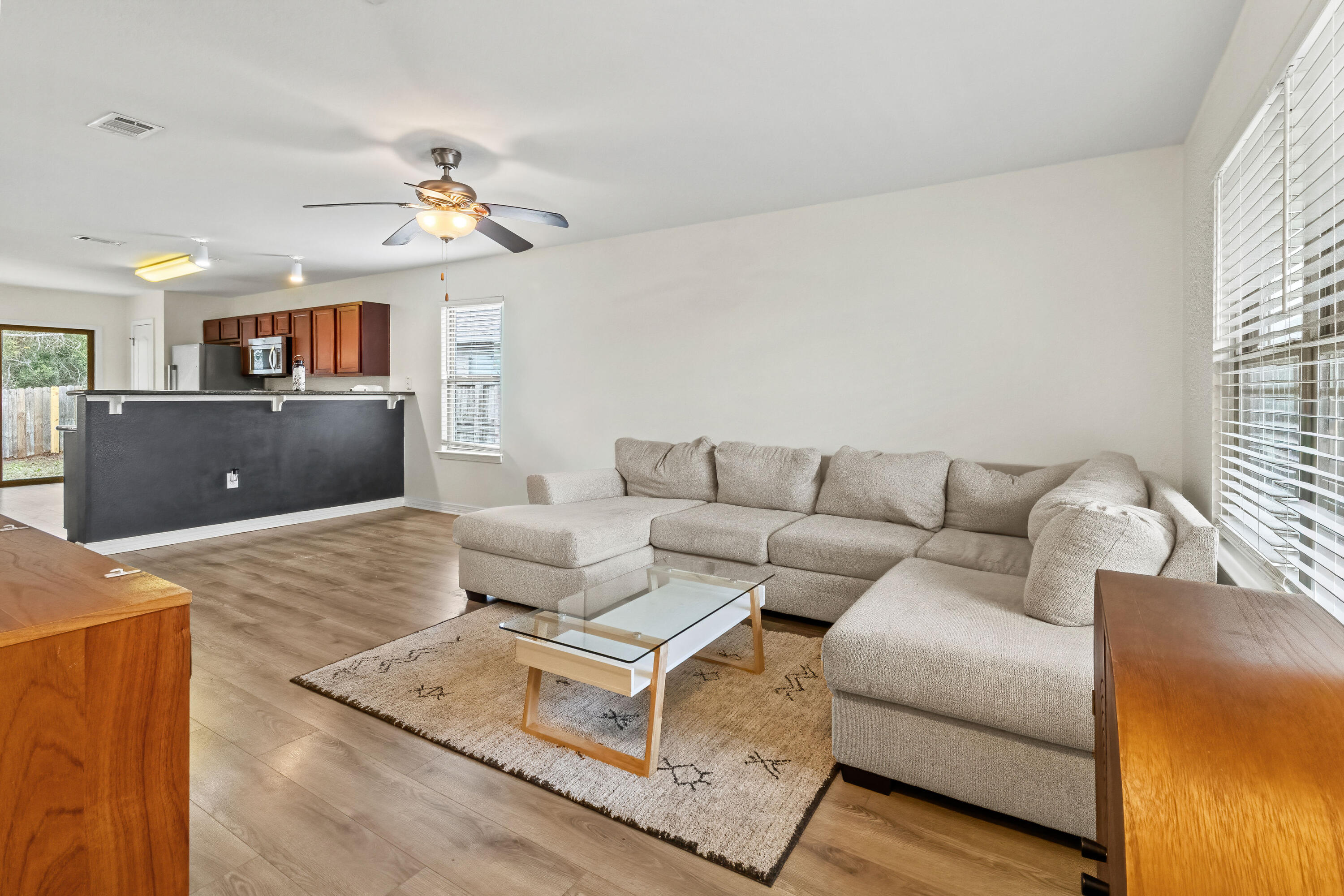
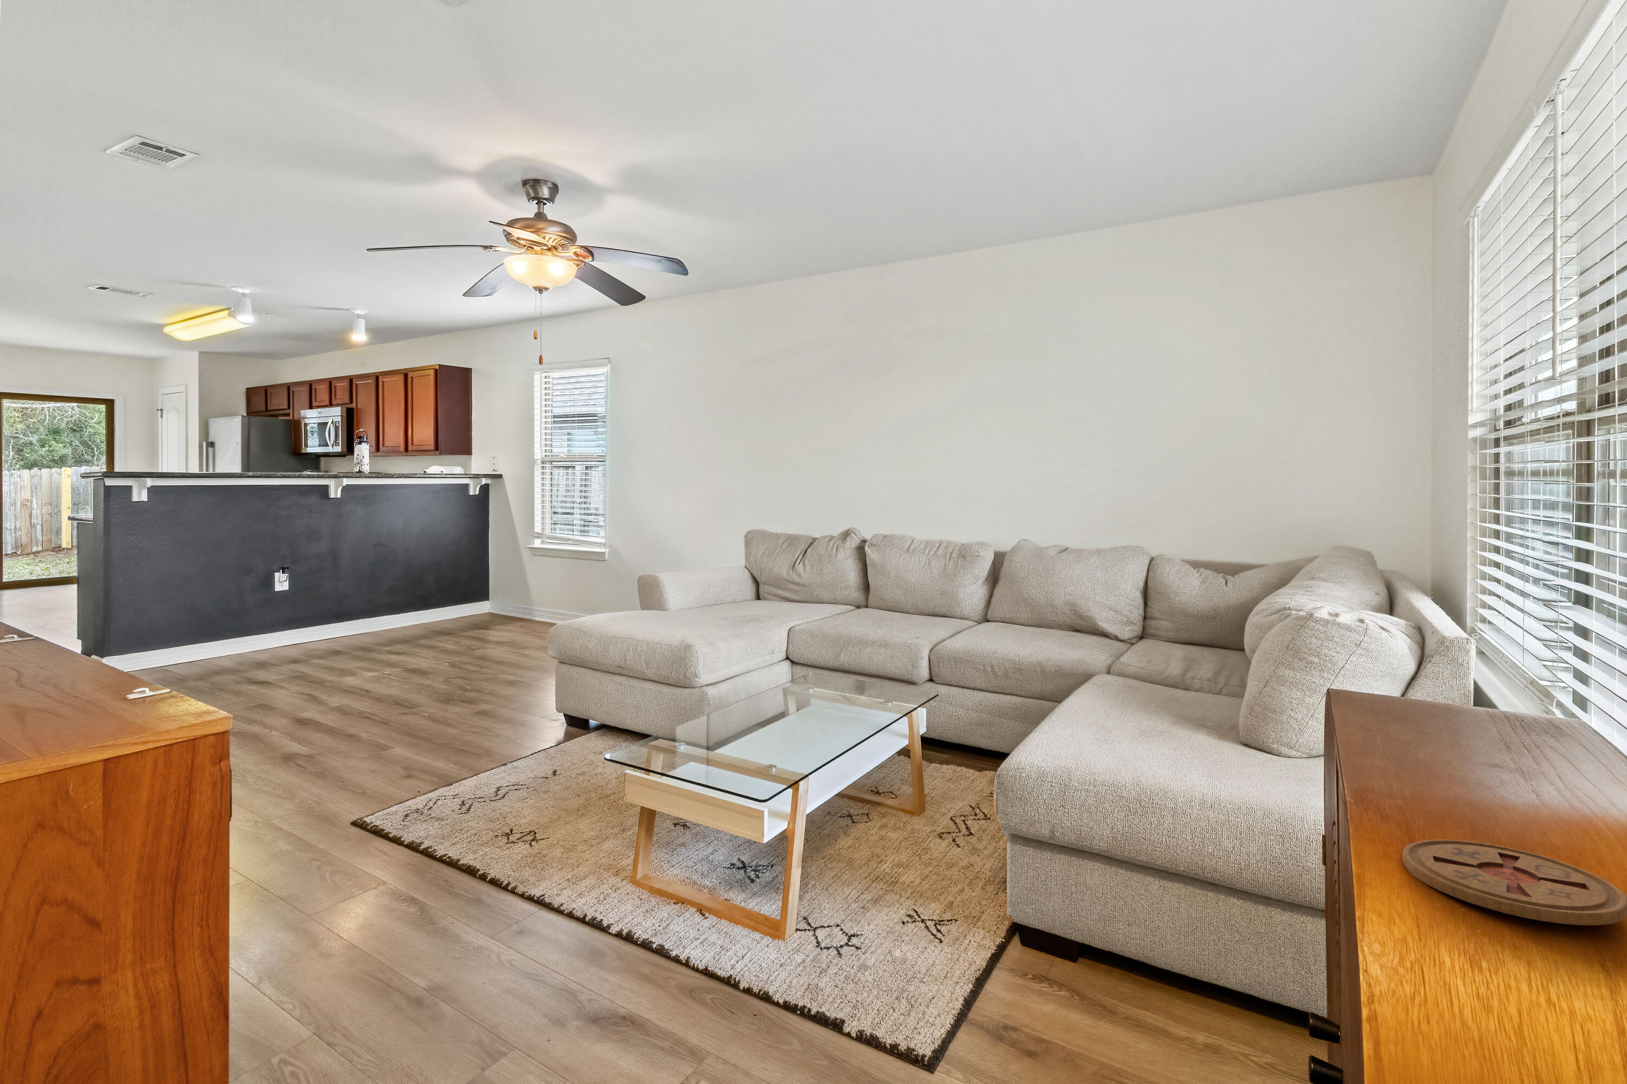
+ coaster (1507, 877)
